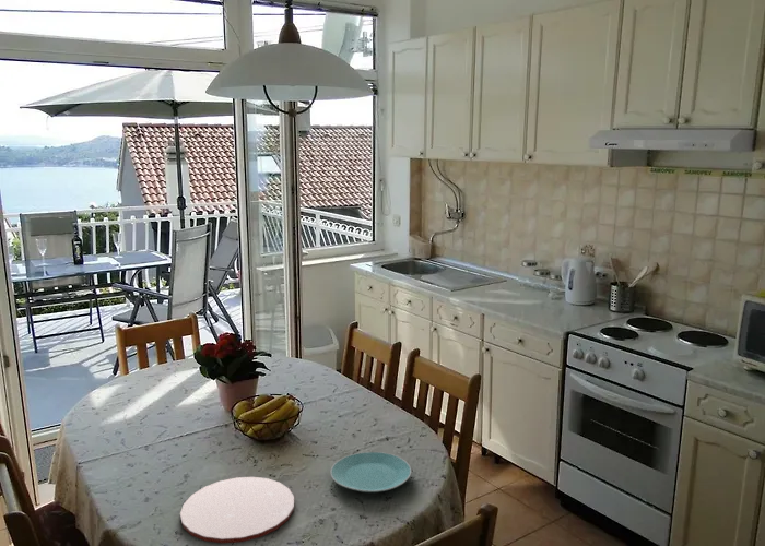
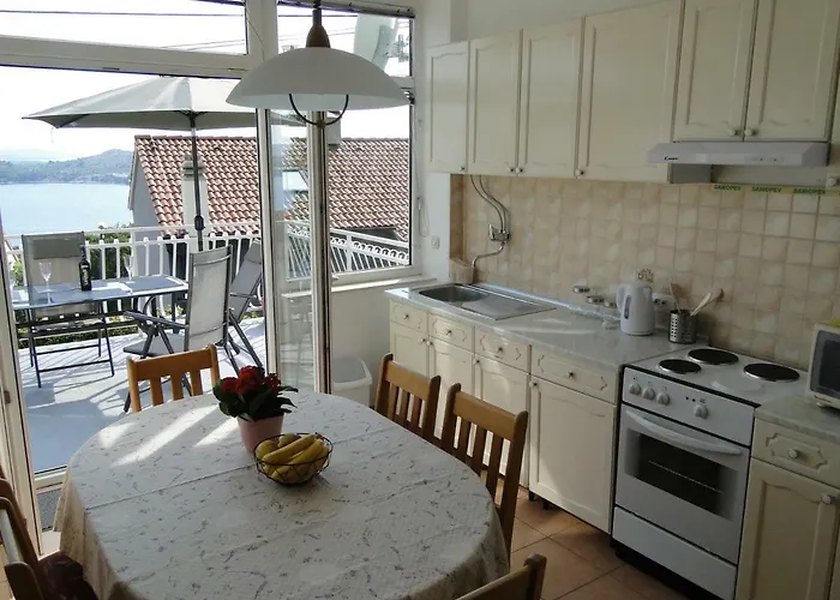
- plate (238, 507)
- plate (370, 474)
